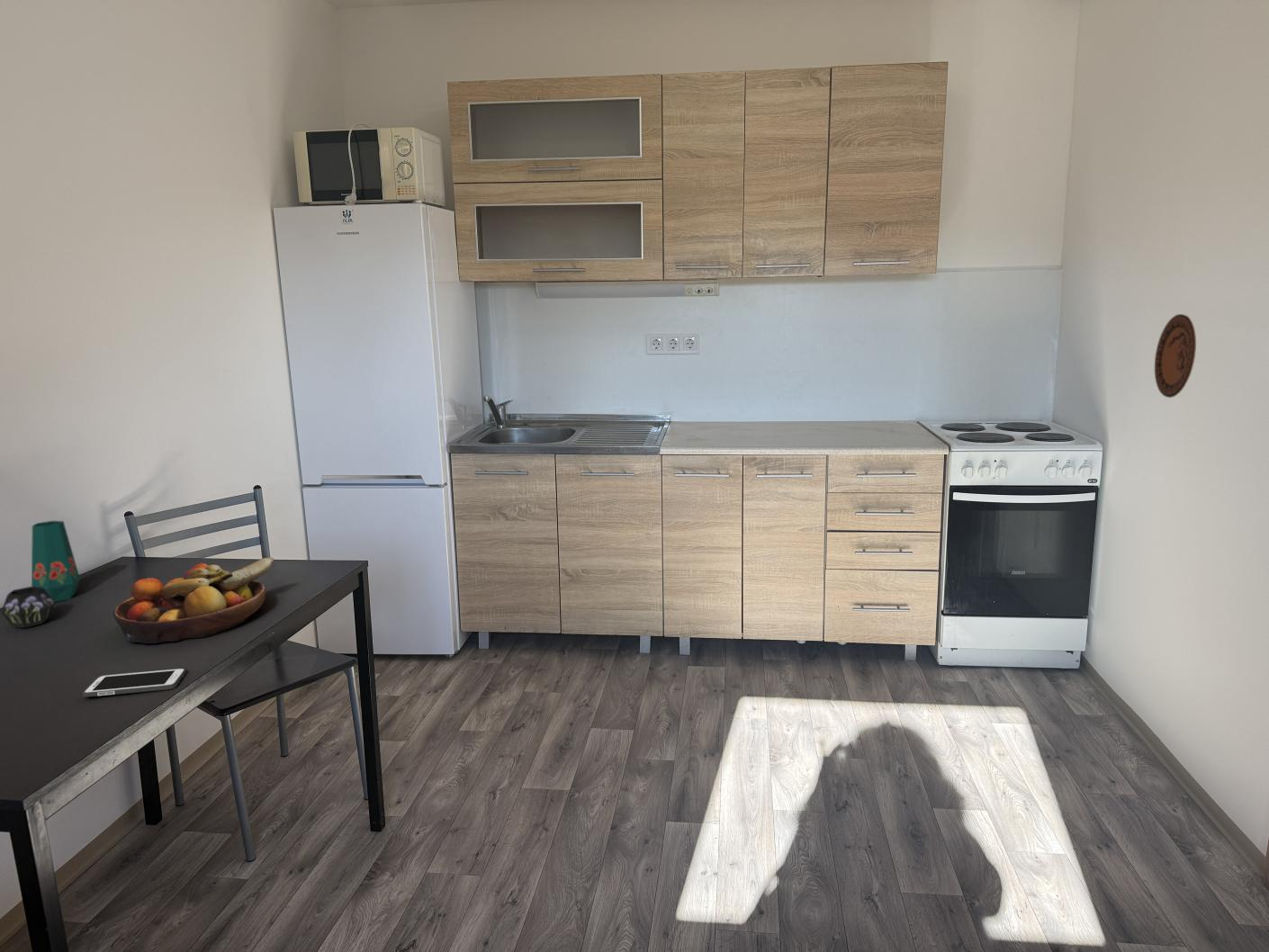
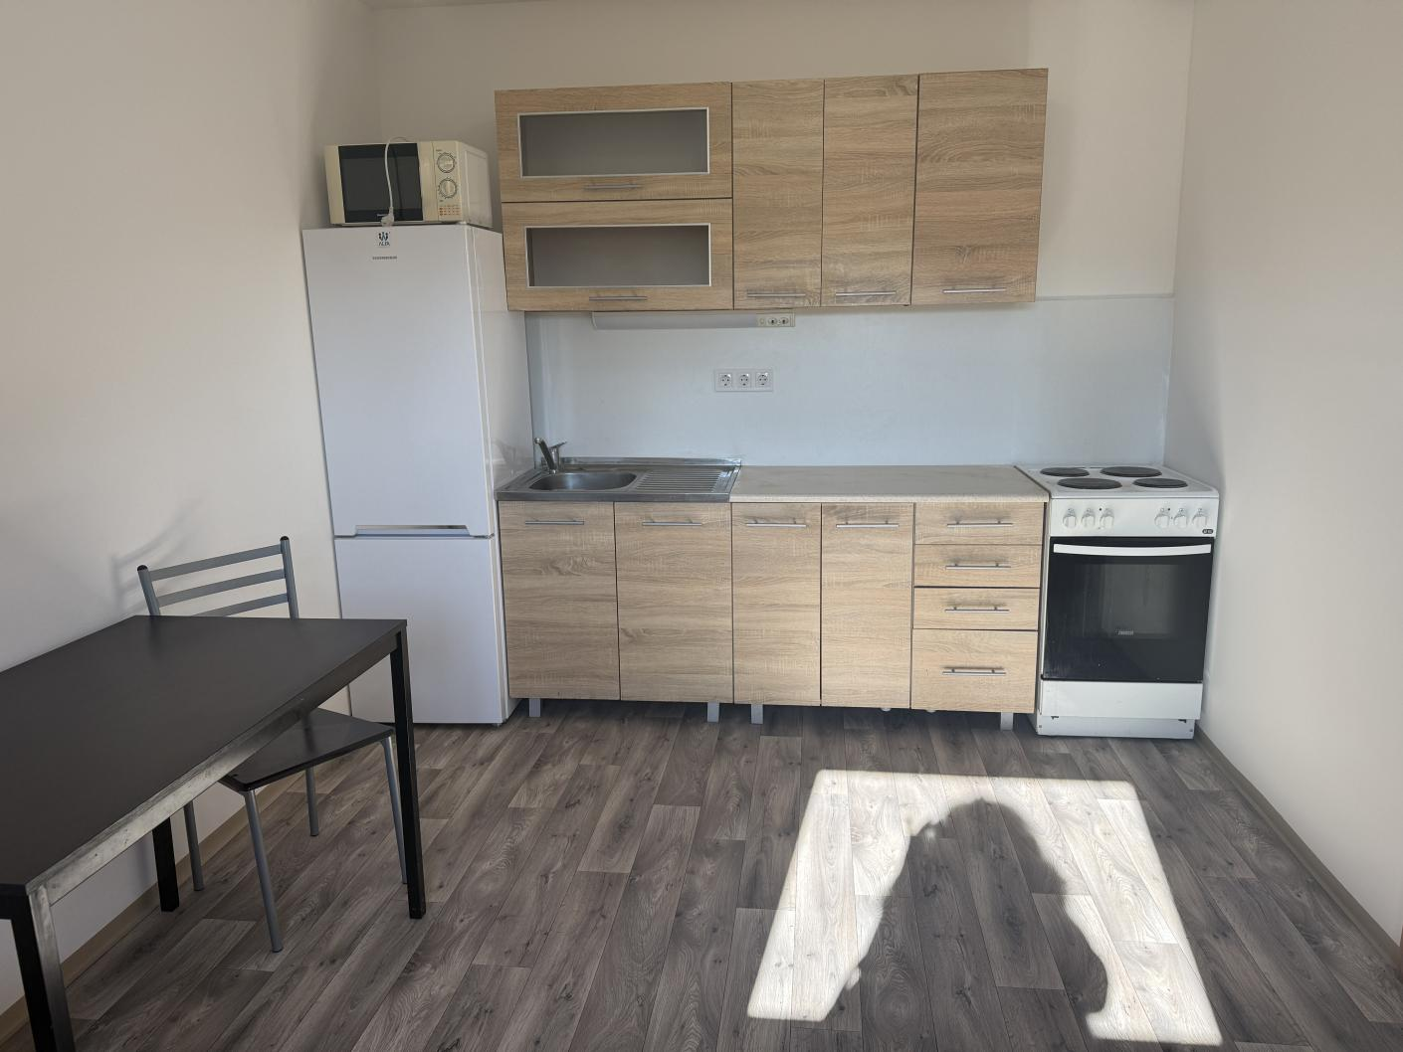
- cell phone (136, 682)
- vase (40, 571)
- fruit bowl (192, 592)
- decorative plate (1175, 355)
